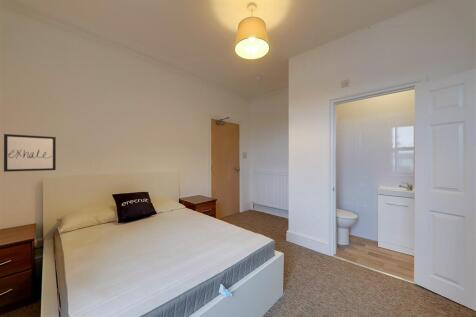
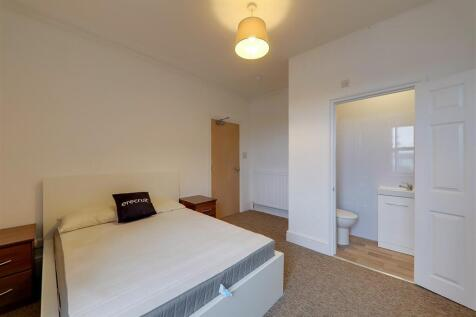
- wall art (31, 153)
